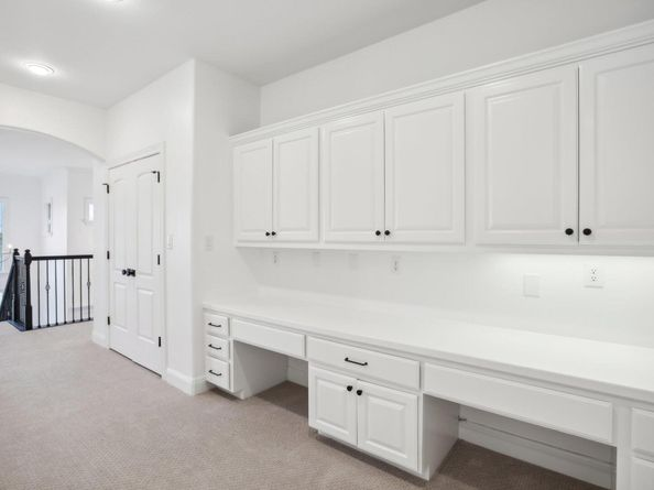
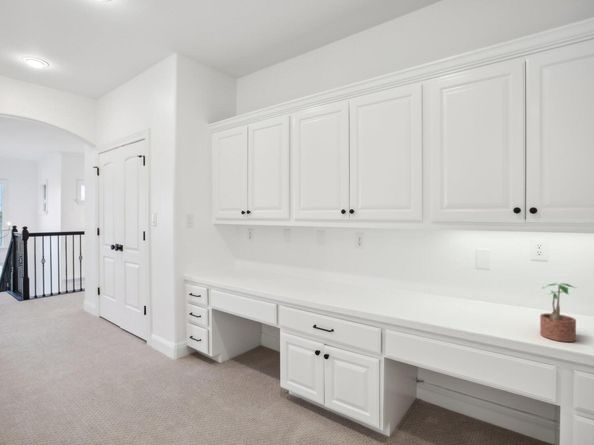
+ potted plant (558, 310)
